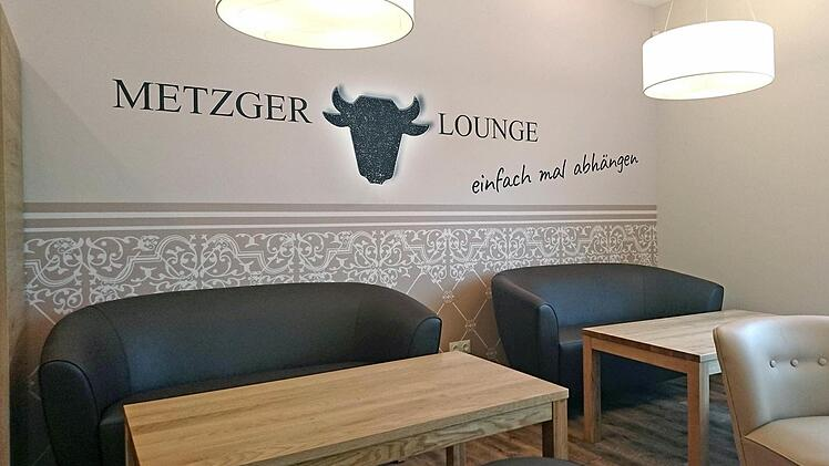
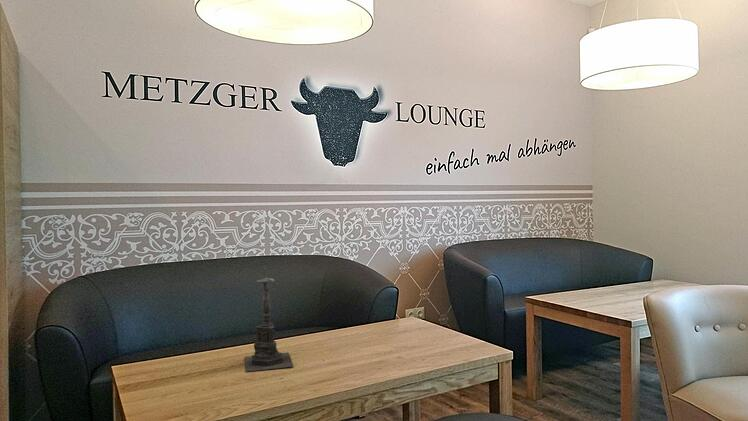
+ candle holder (267, 313)
